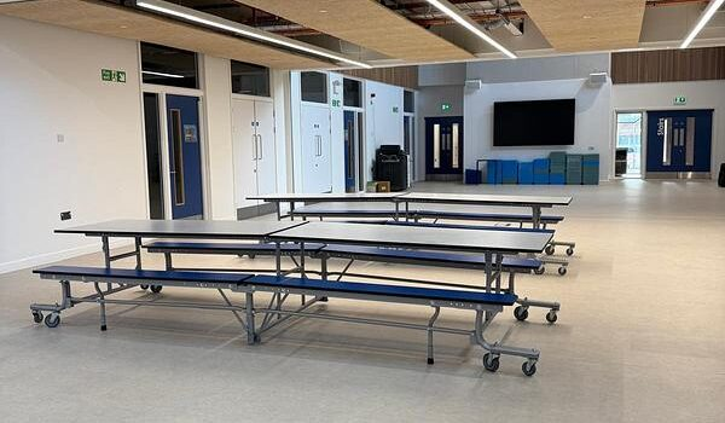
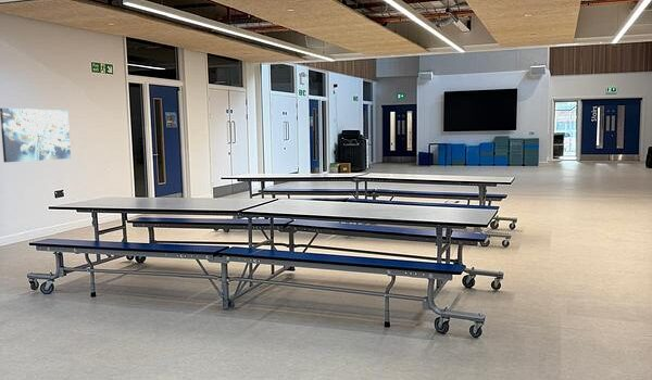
+ wall art (37, 135)
